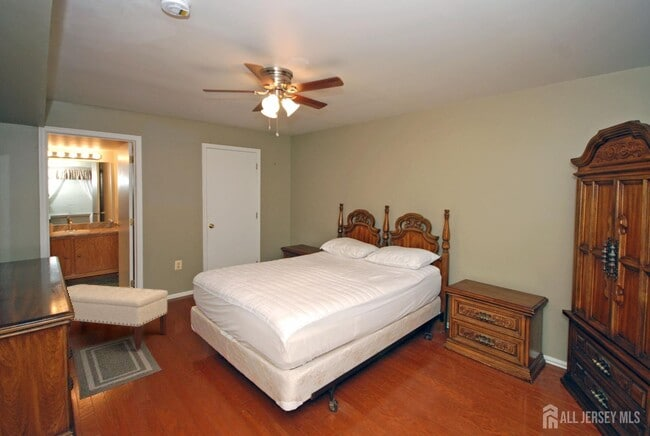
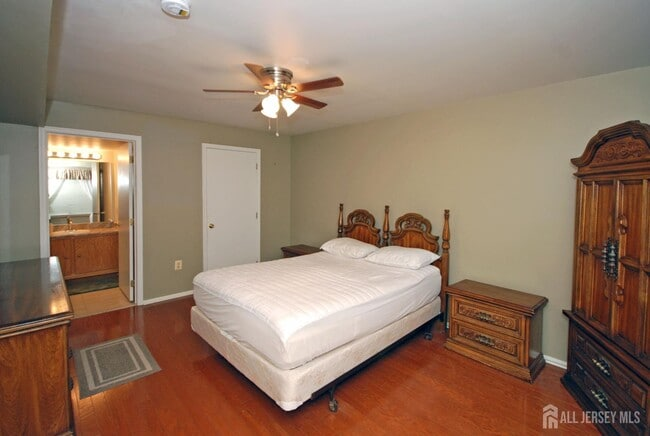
- bench (108, 313)
